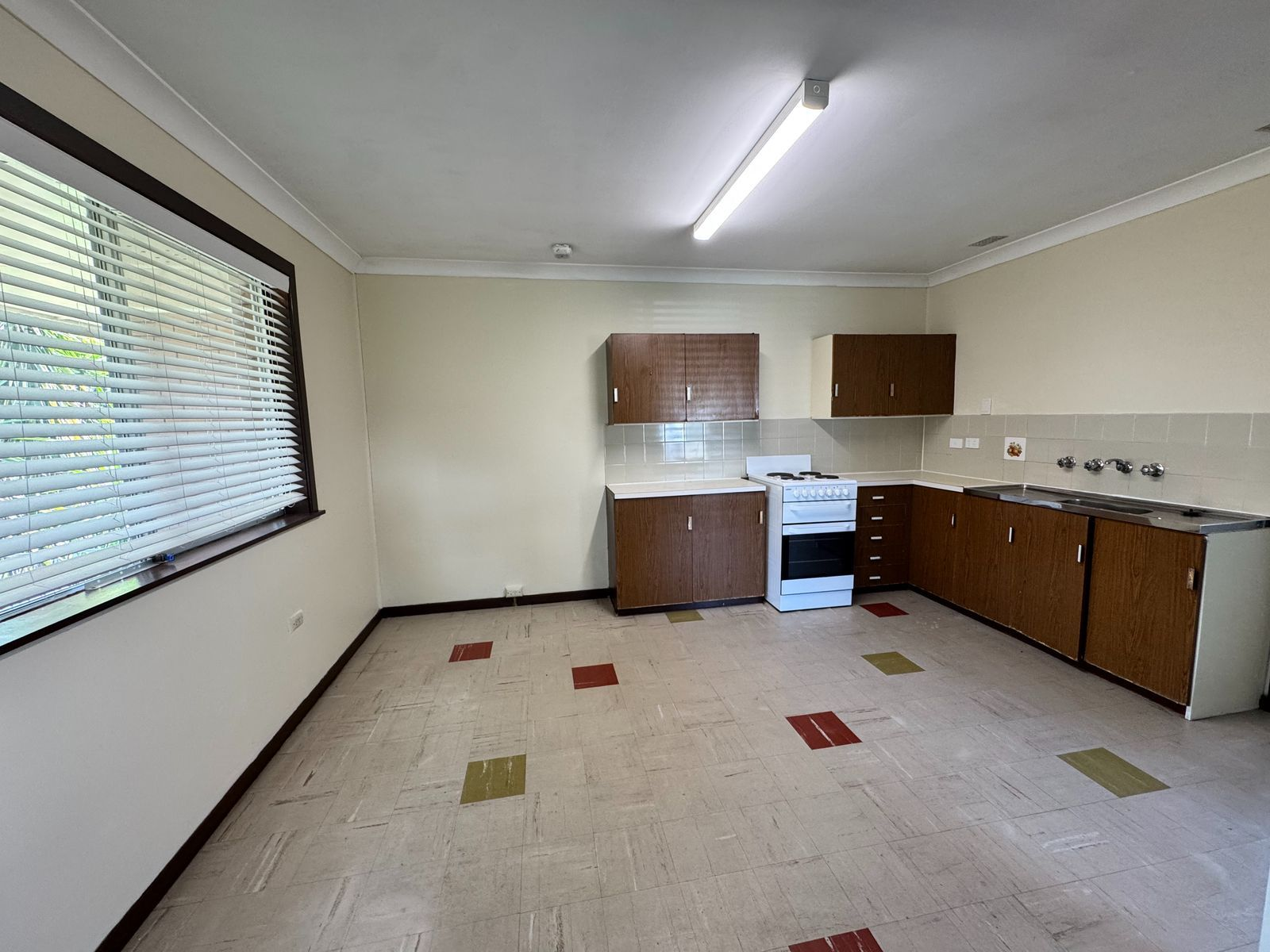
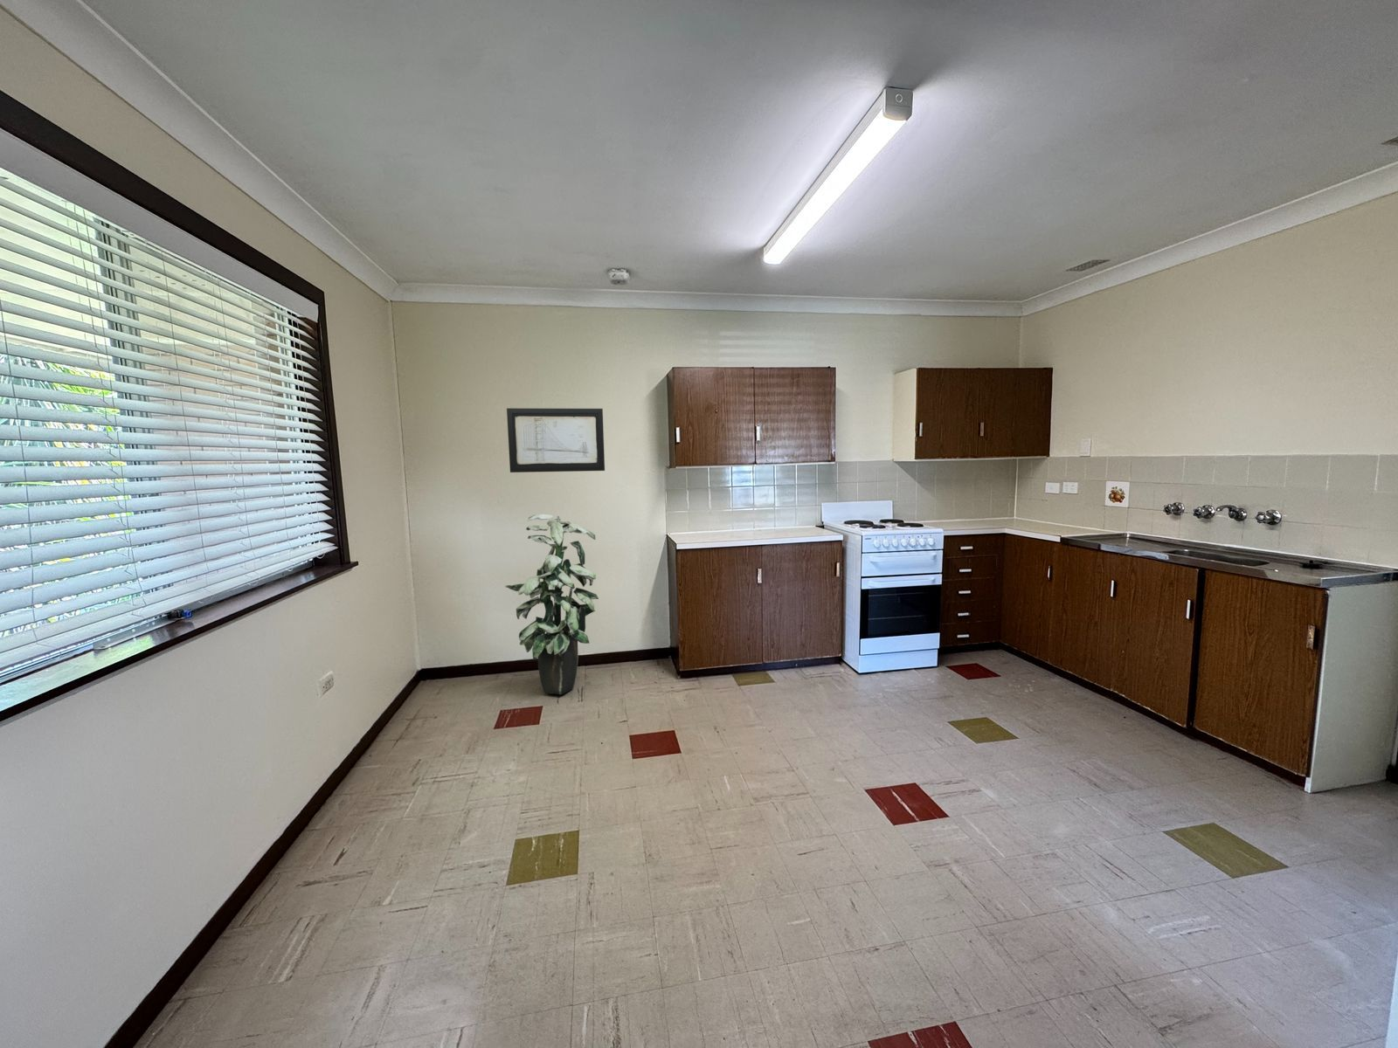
+ wall art (557, 440)
+ indoor plant (554, 602)
